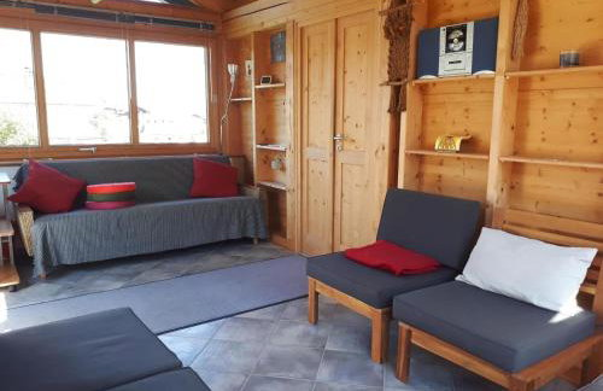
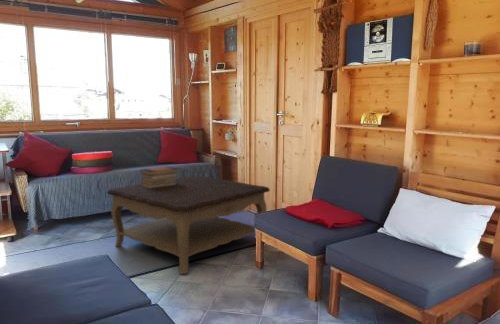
+ coffee table (189, 216)
+ book stack (159, 176)
